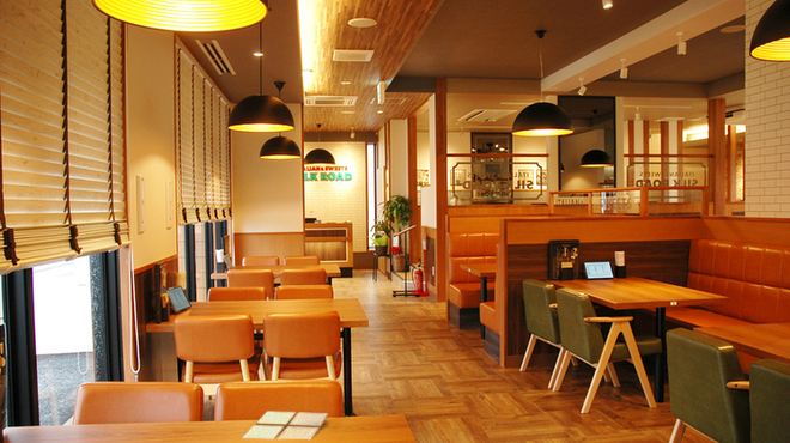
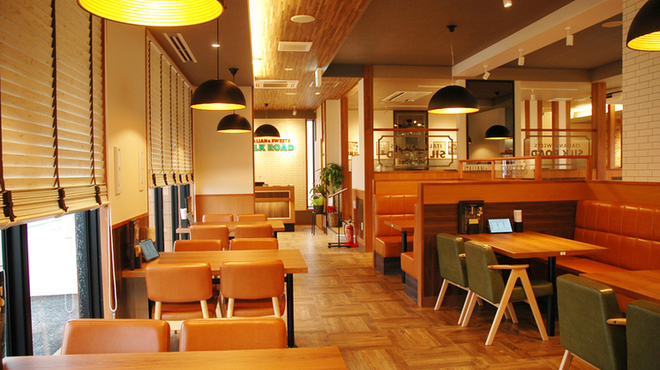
- drink coaster (286, 425)
